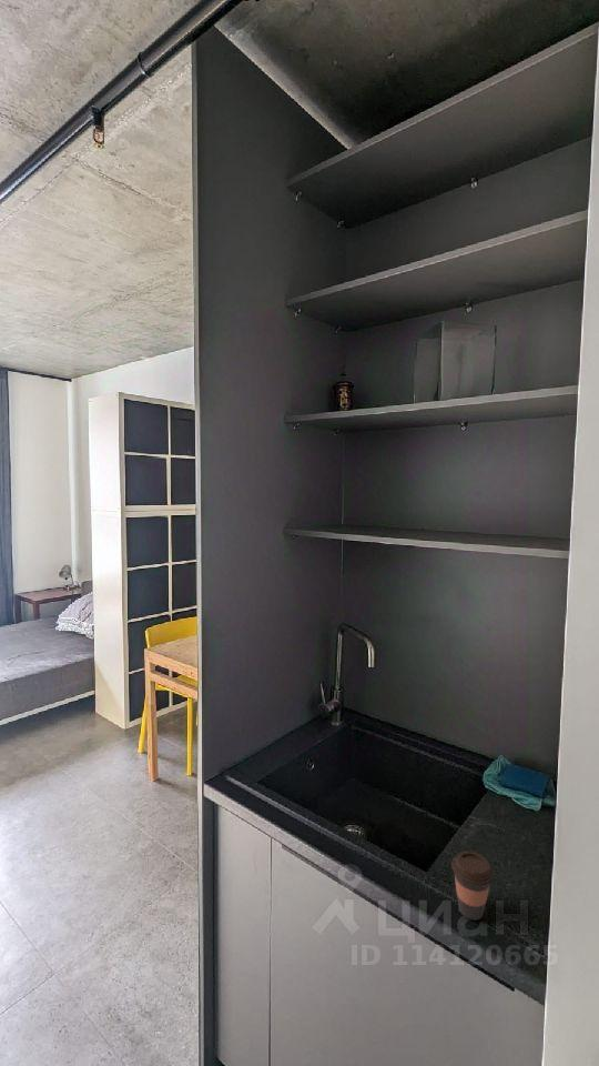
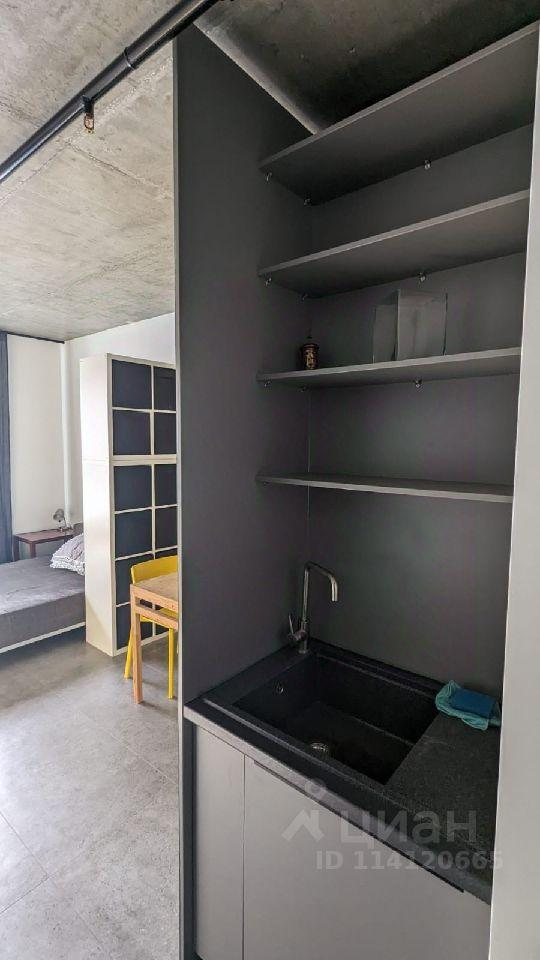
- coffee cup (471, 886)
